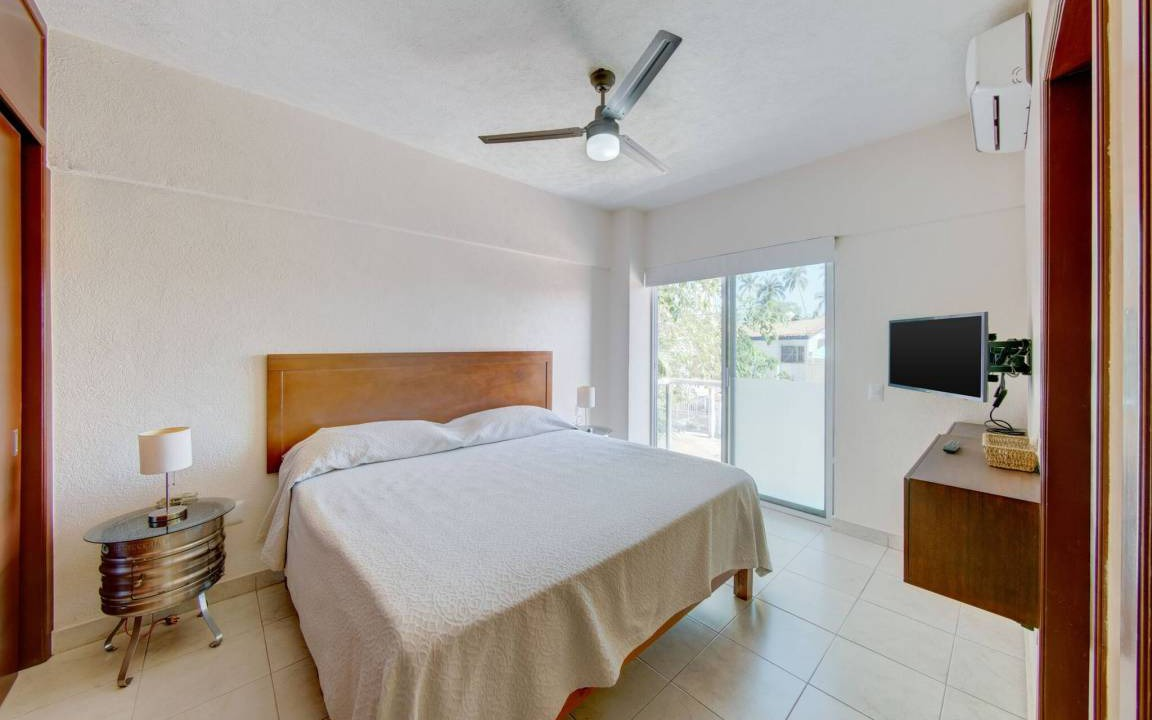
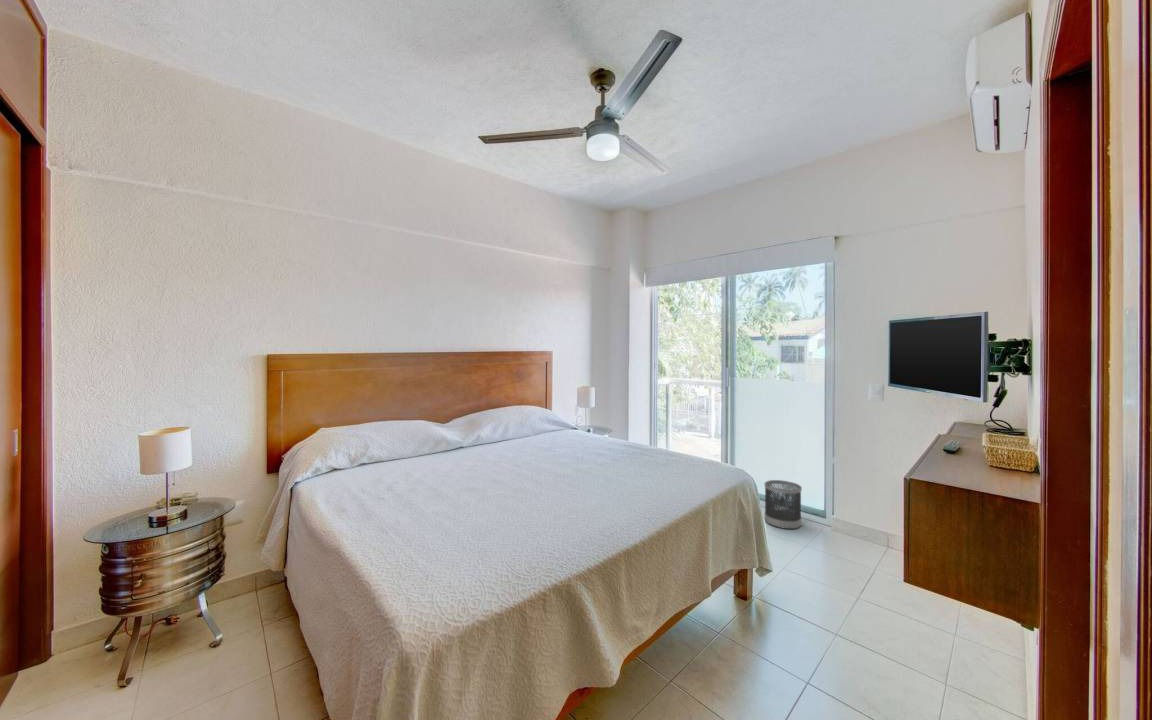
+ wastebasket (782, 503)
